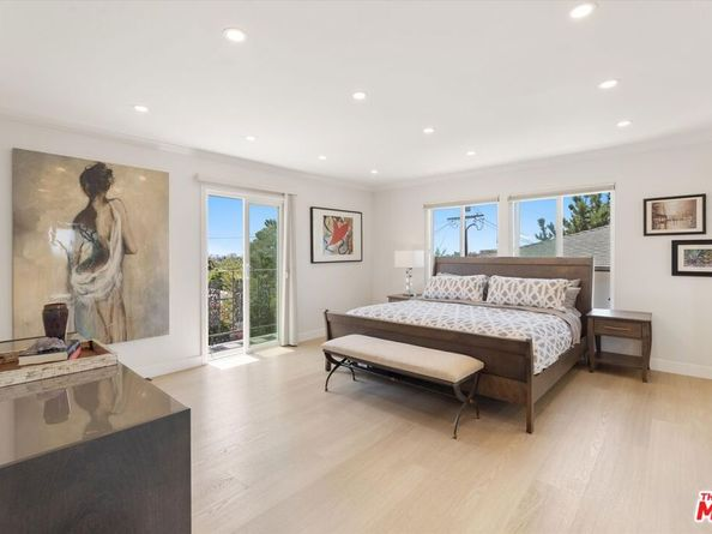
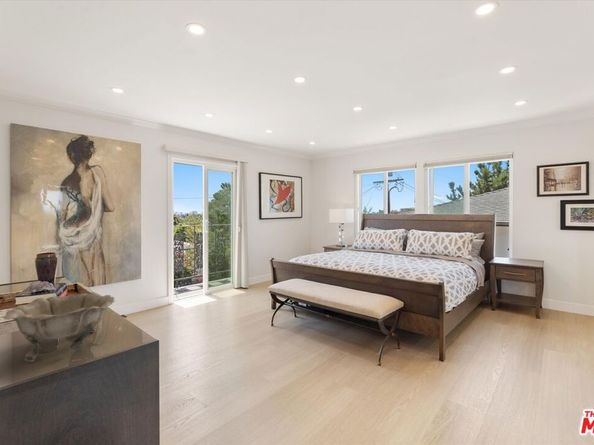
+ decorative bowl (63, 322)
